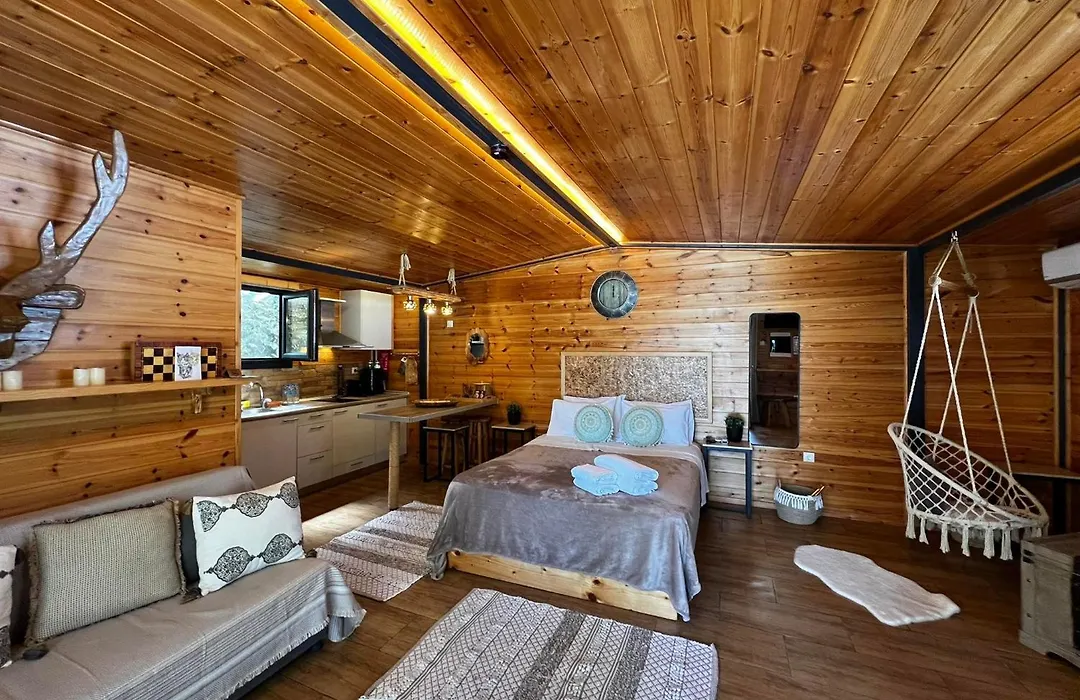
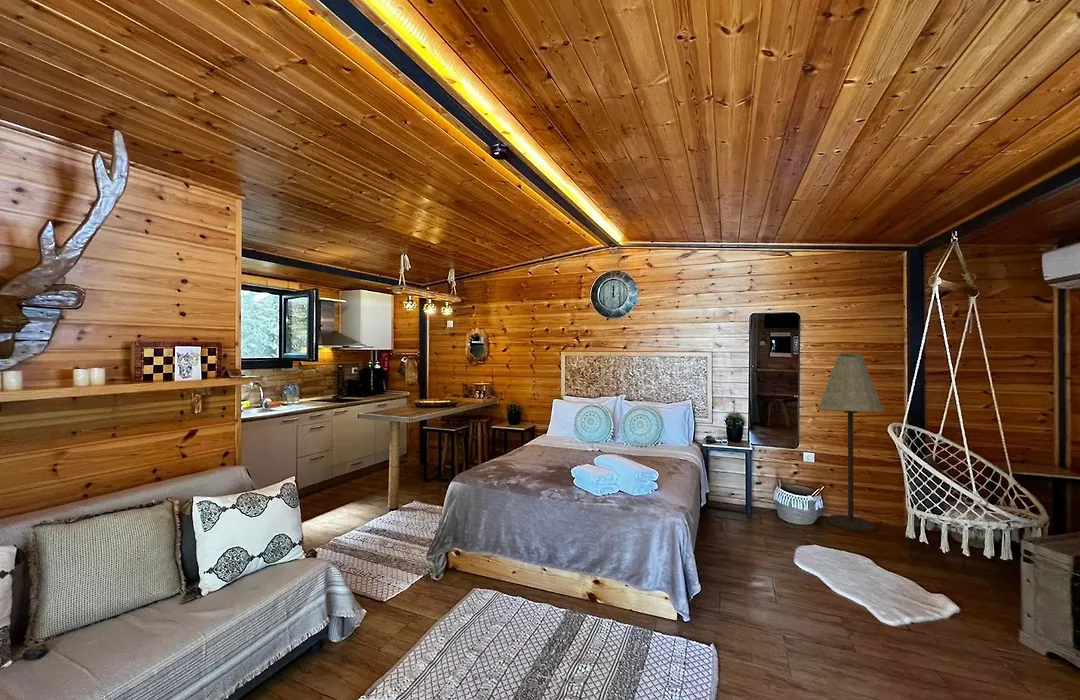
+ floor lamp (850, 438)
